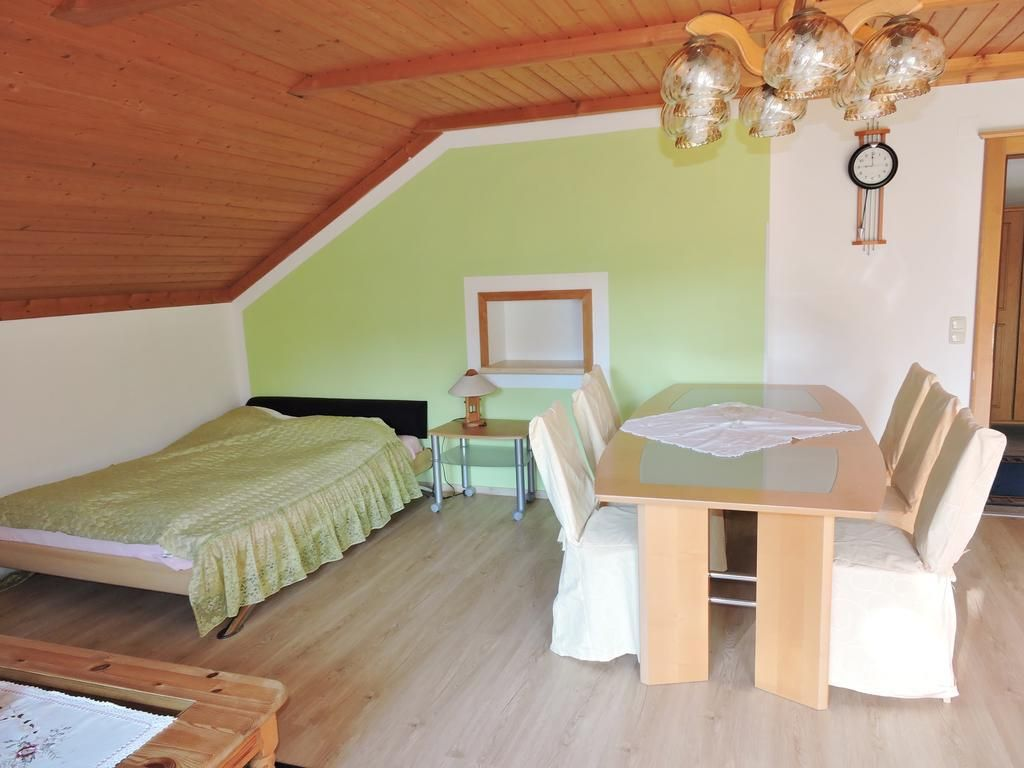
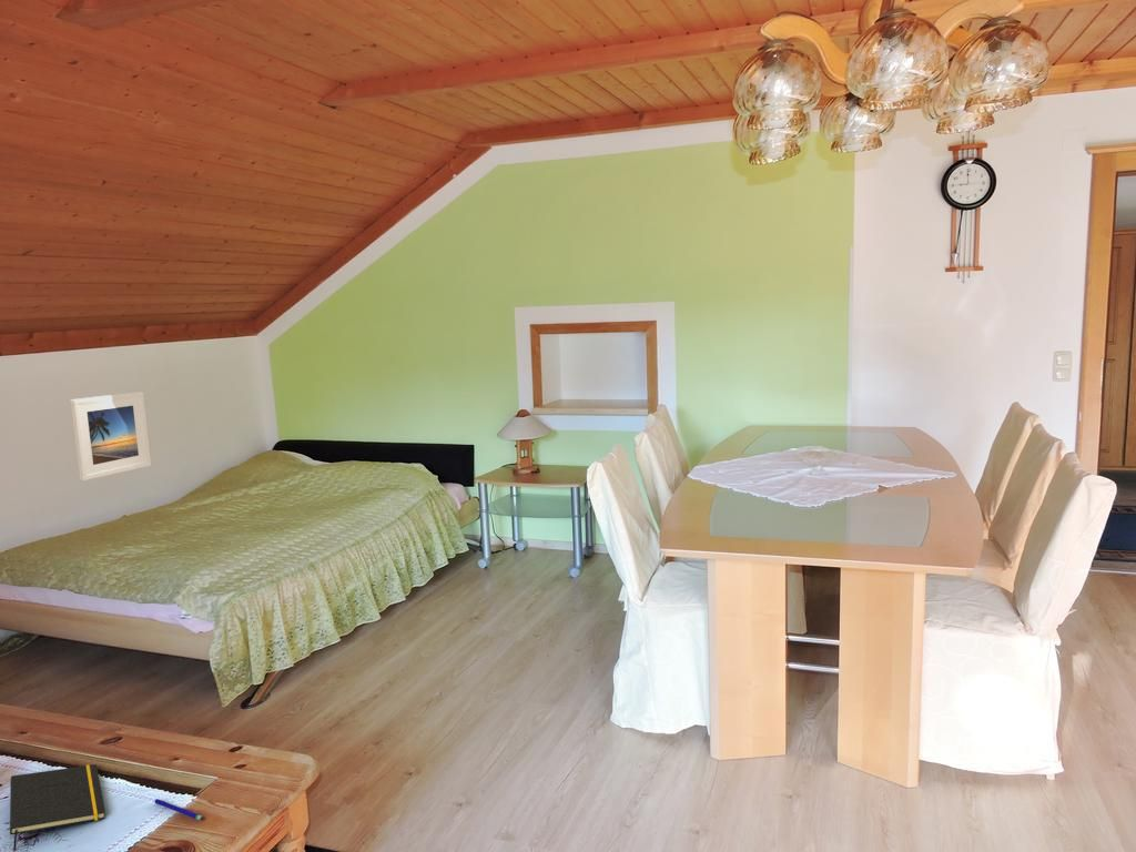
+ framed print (112, 434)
+ pen (179, 809)
+ notepad (57, 797)
